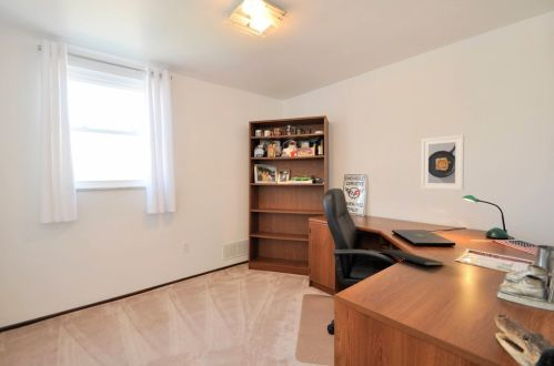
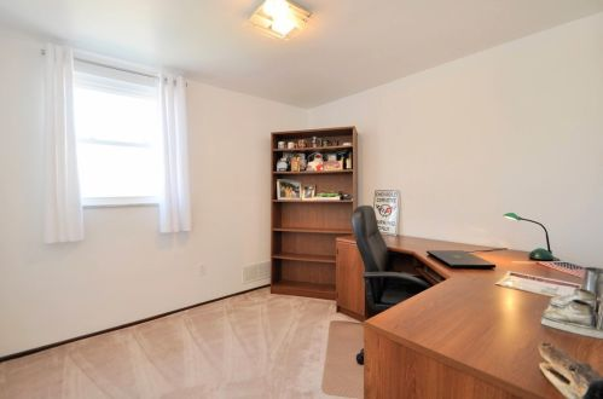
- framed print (441, 163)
- notepad (411, 256)
